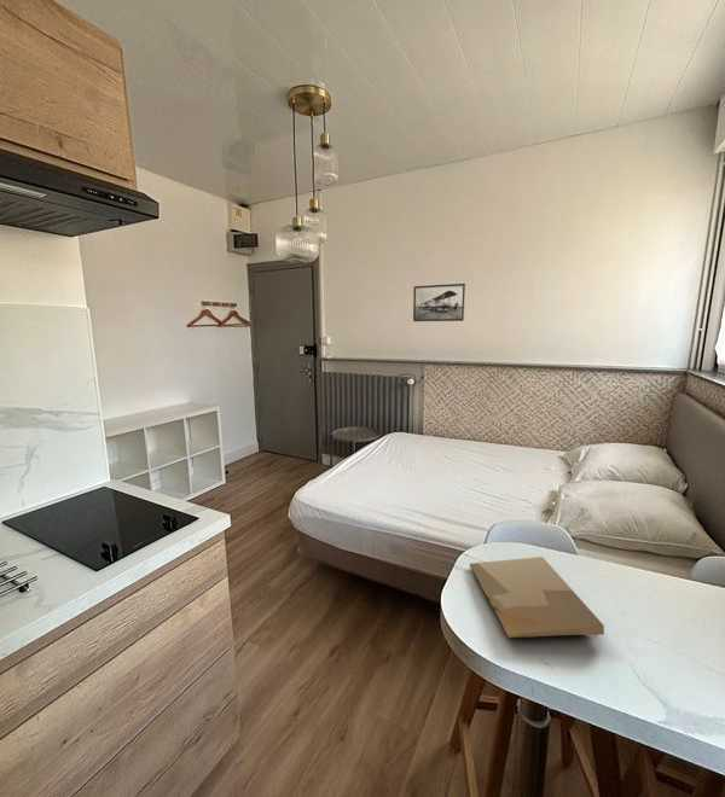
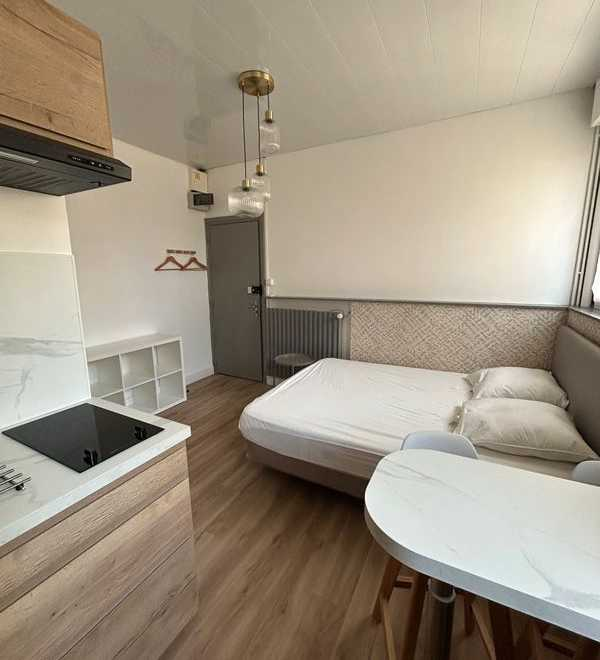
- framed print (527, 592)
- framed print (437, 303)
